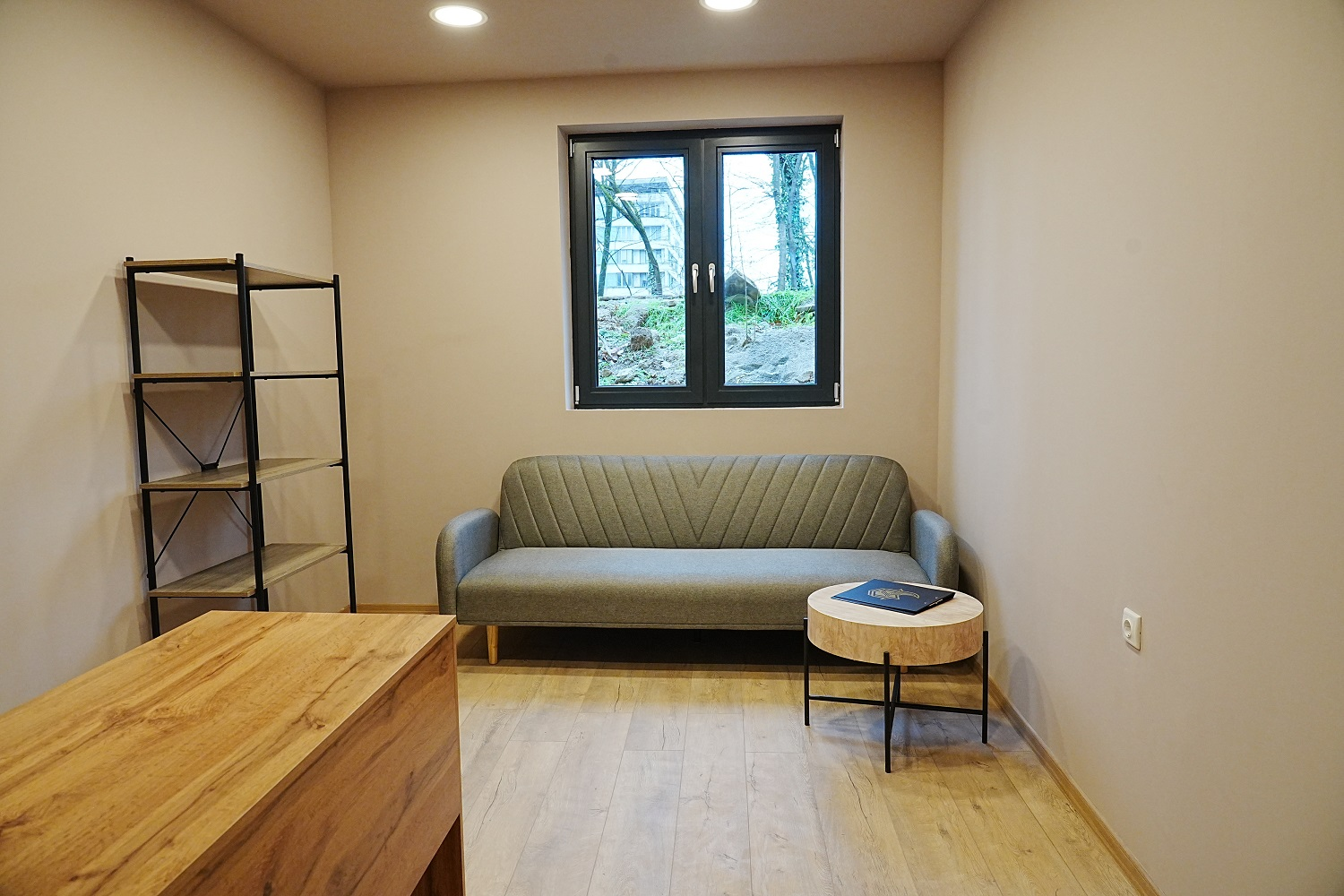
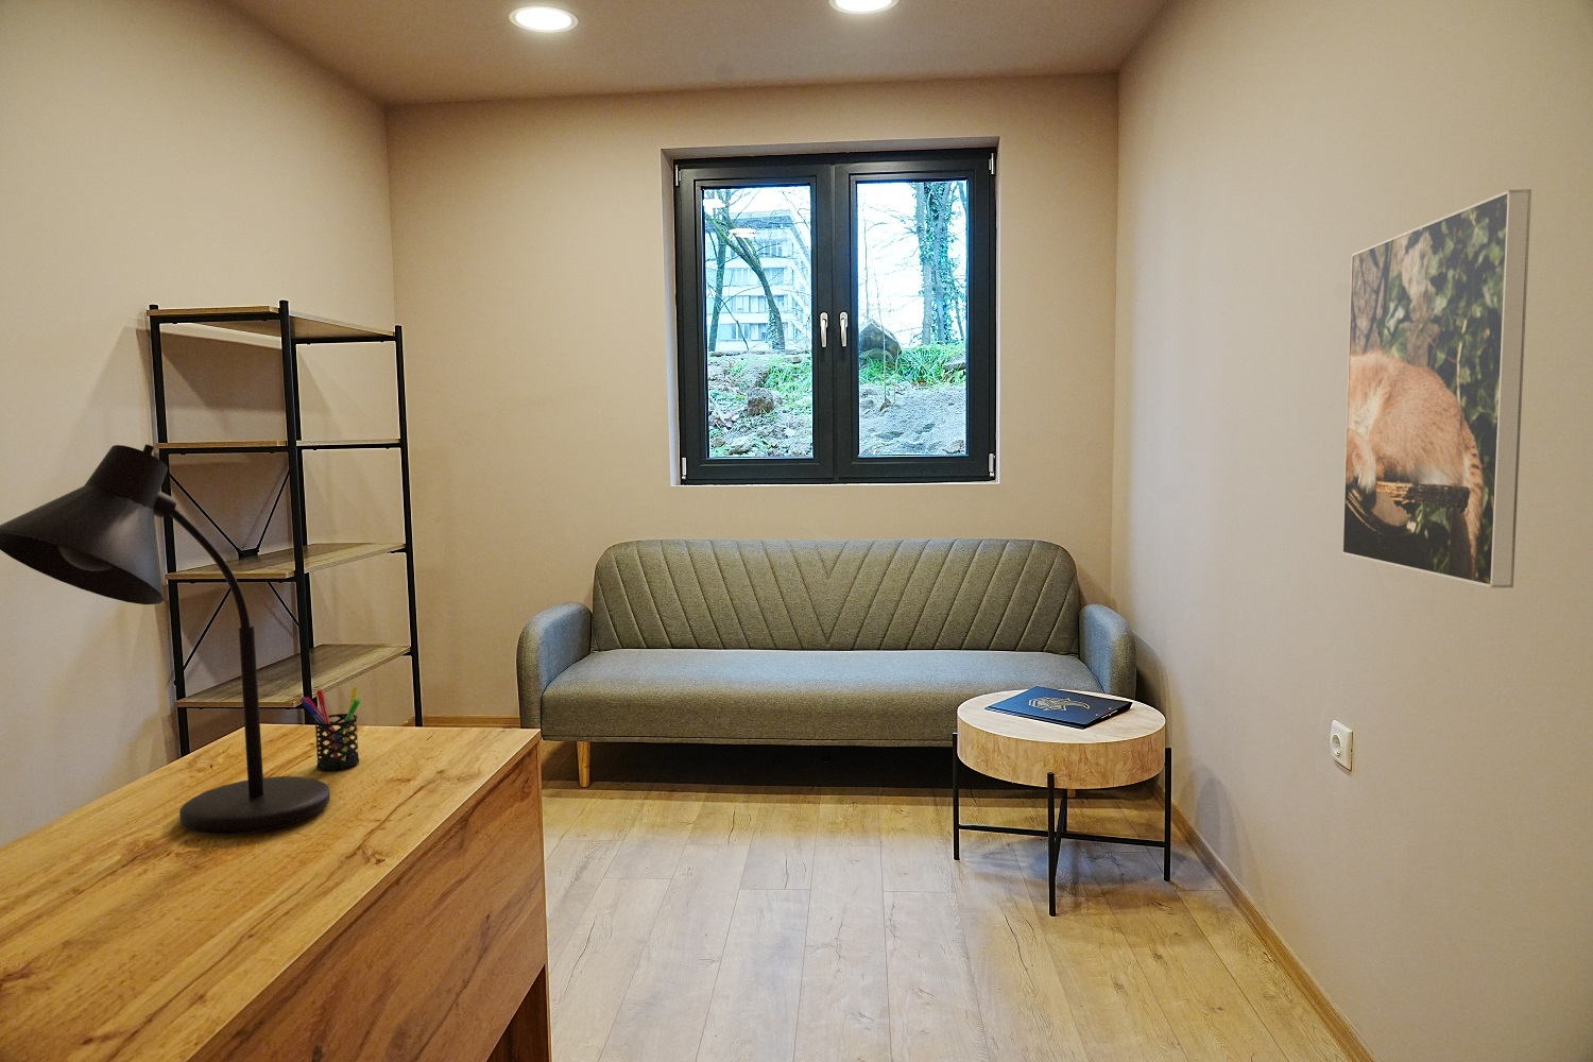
+ desk lamp (159, 603)
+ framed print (1422, 399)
+ pen holder (338, 725)
